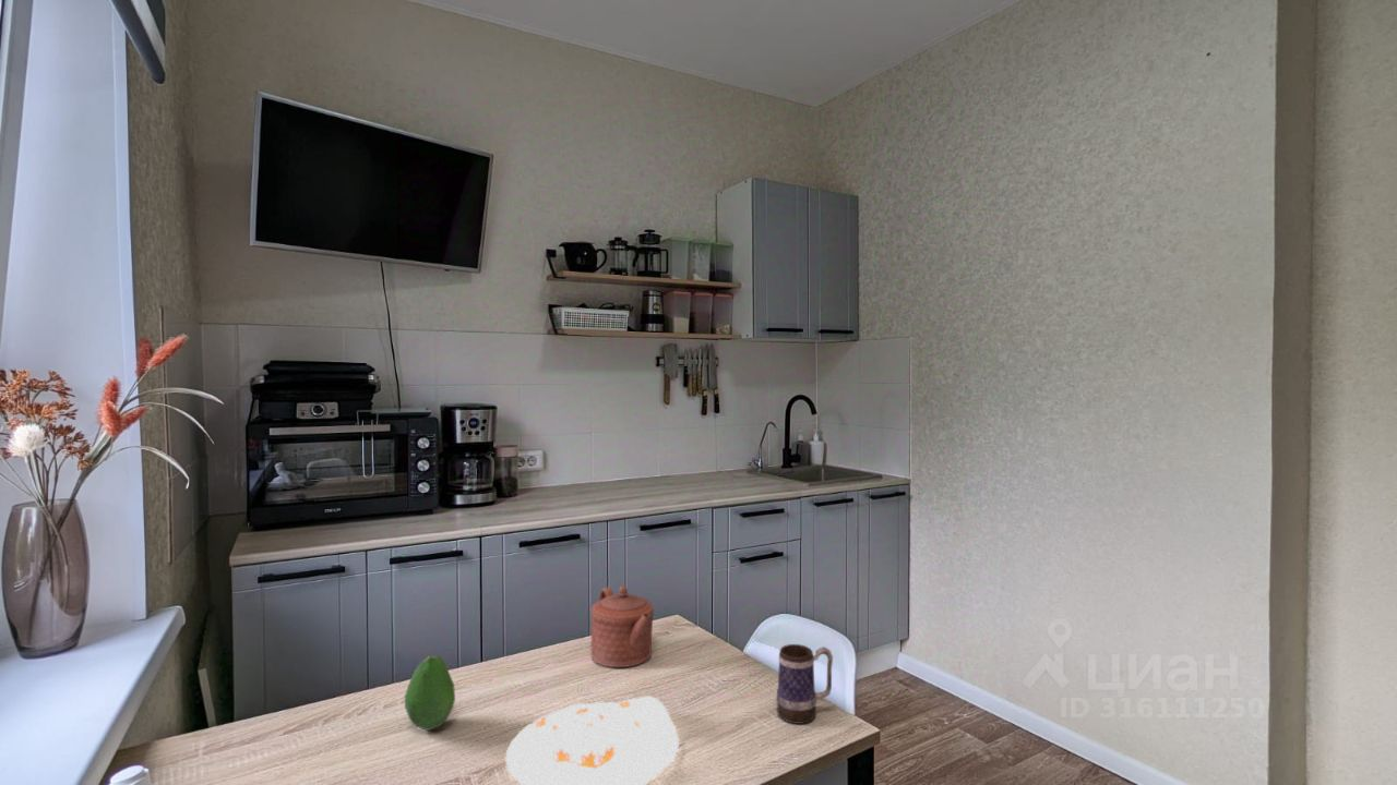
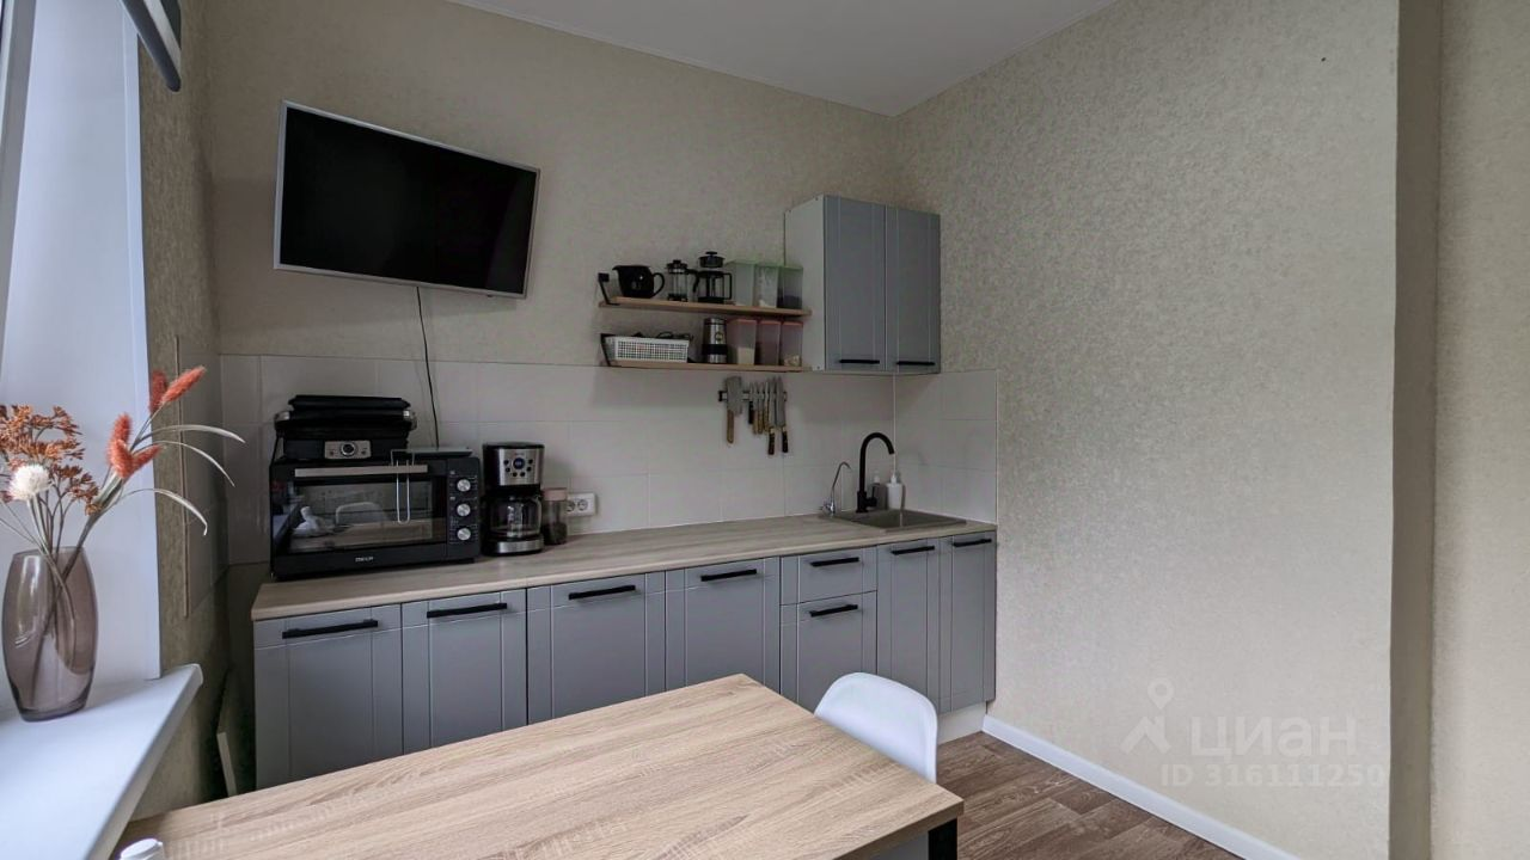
- fruit (430, 691)
- teapot (622, 620)
- mug (804, 680)
- plate (594, 727)
